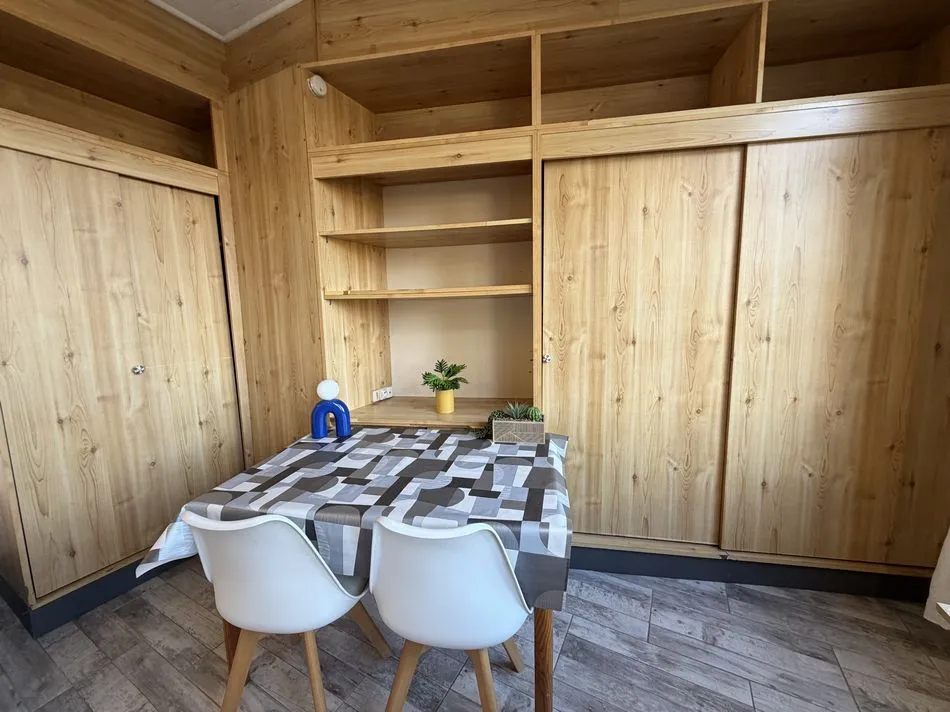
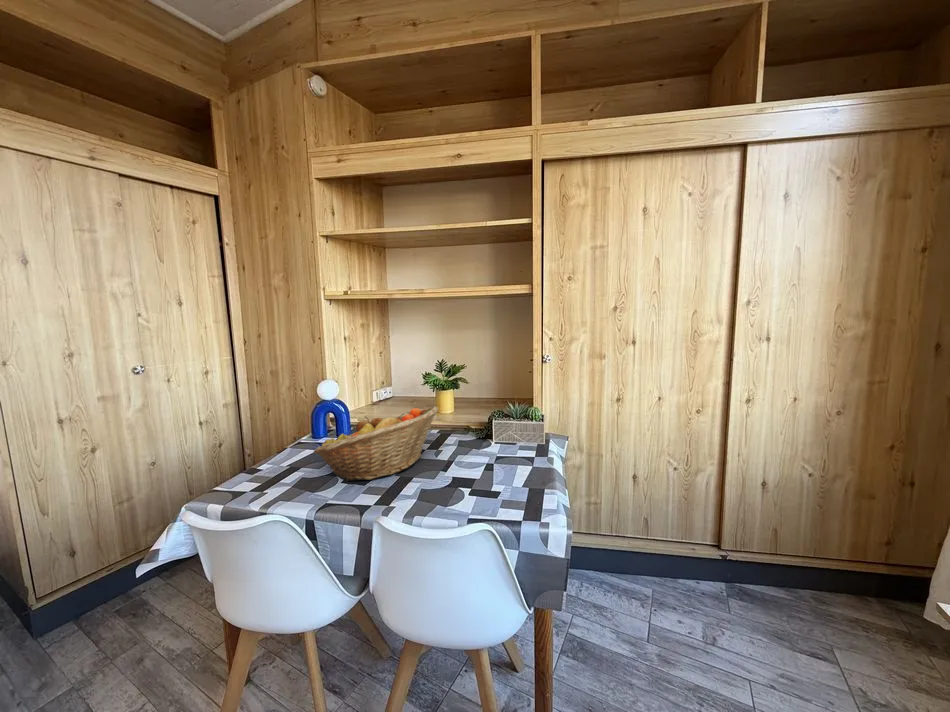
+ fruit basket (381, 437)
